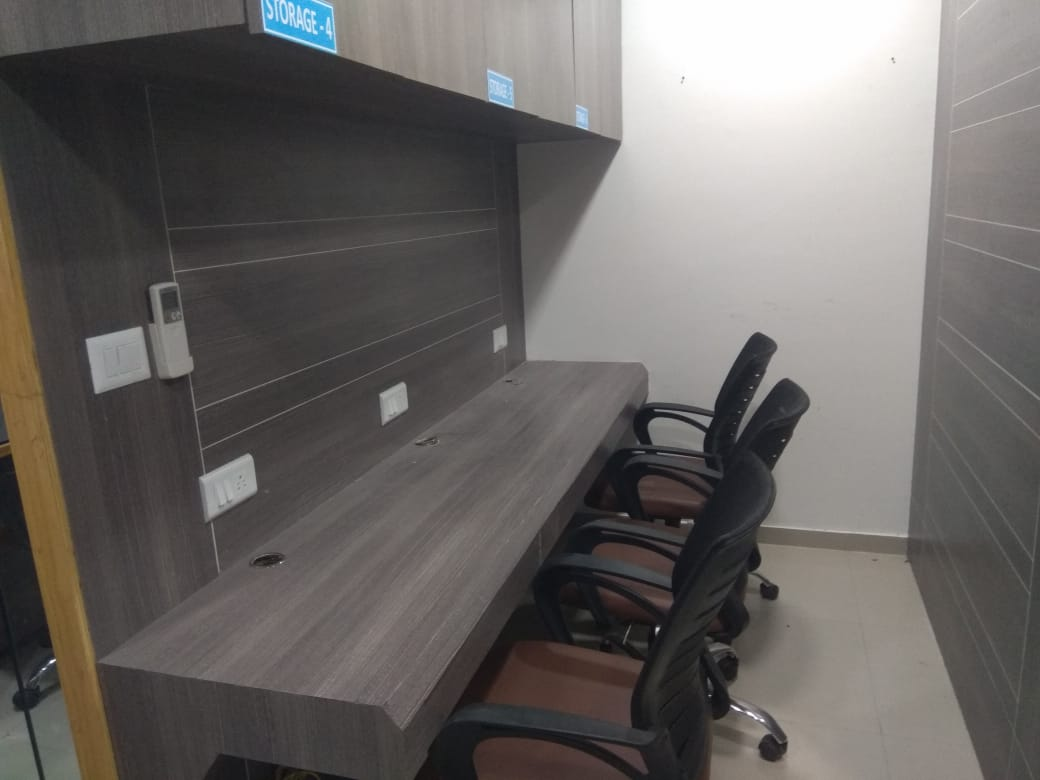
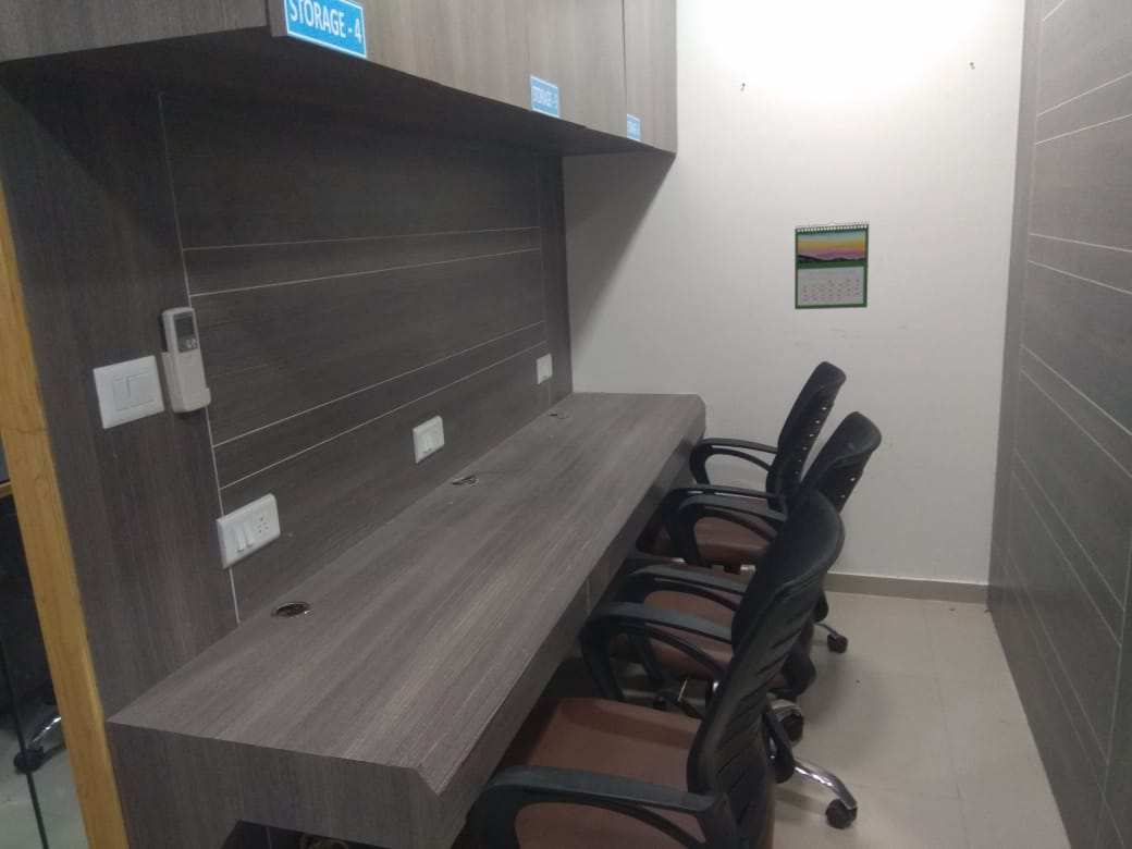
+ calendar (830, 266)
